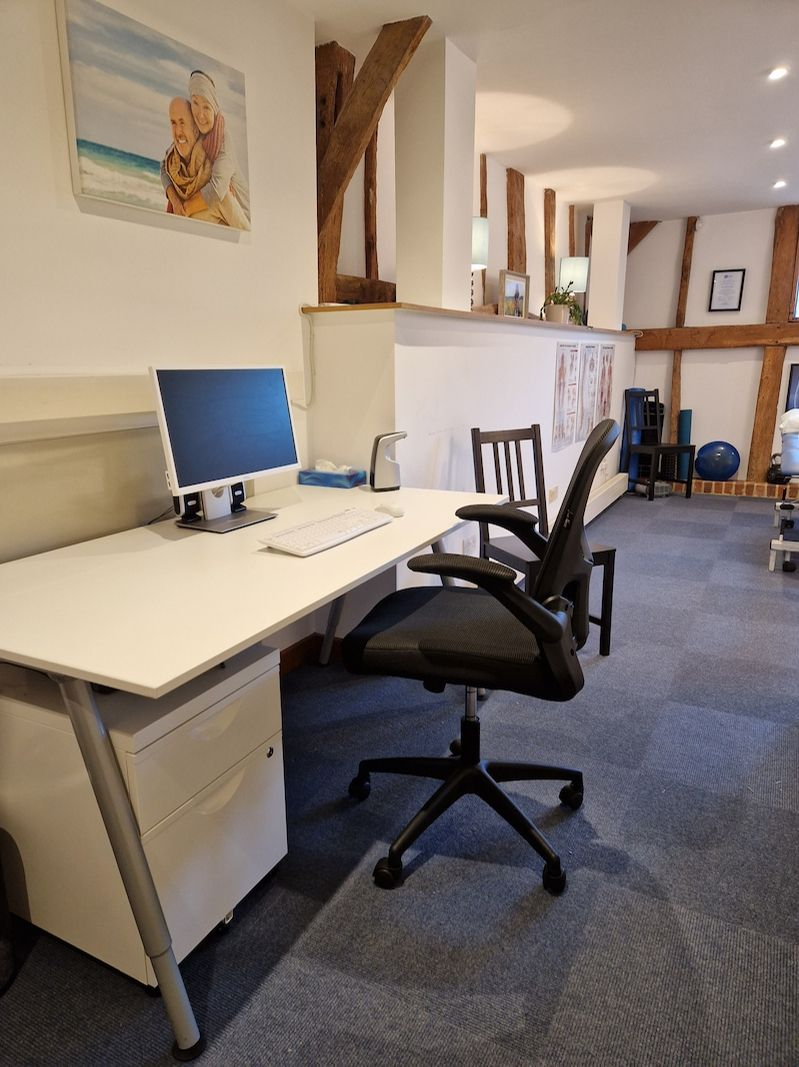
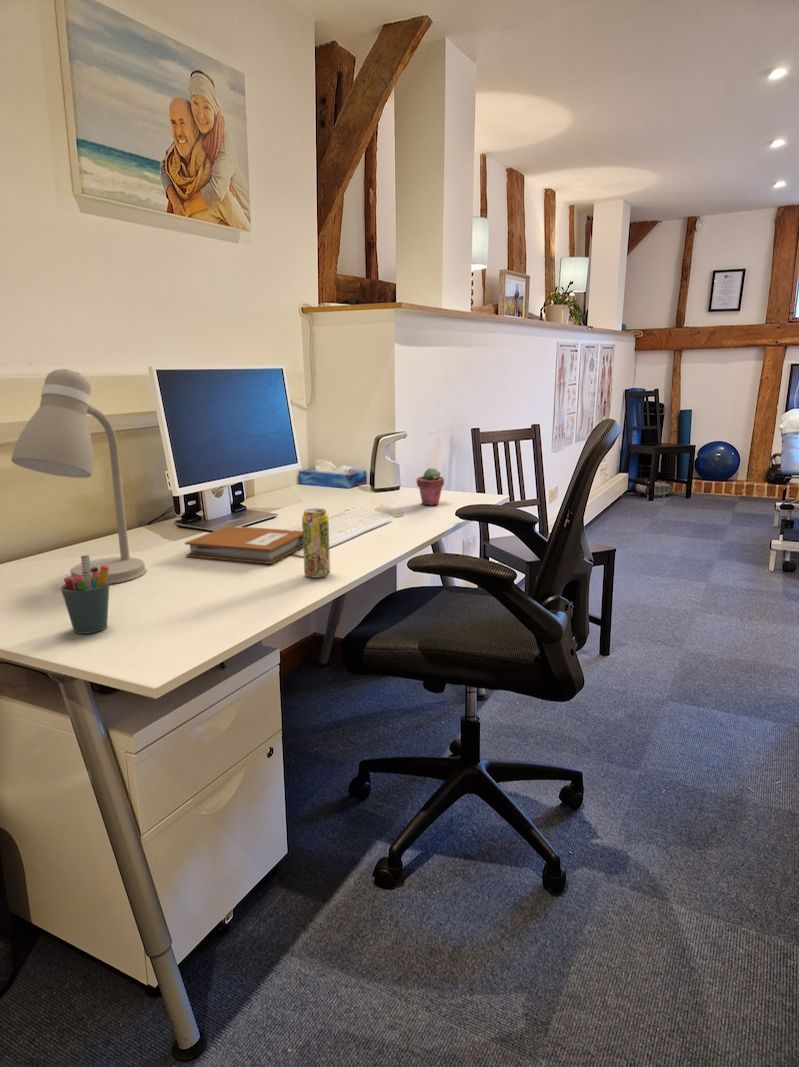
+ pen holder (87, 594)
+ desk lamp (79, 477)
+ notebook (252, 542)
+ beverage can (316, 541)
+ potted succulent (430, 485)
